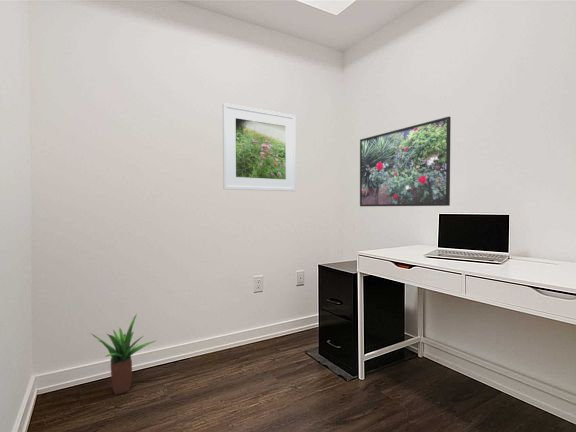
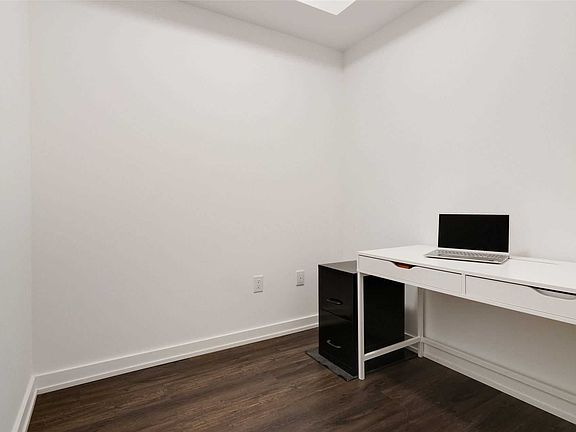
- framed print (261, 150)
- potted plant (125, 352)
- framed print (398, 168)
